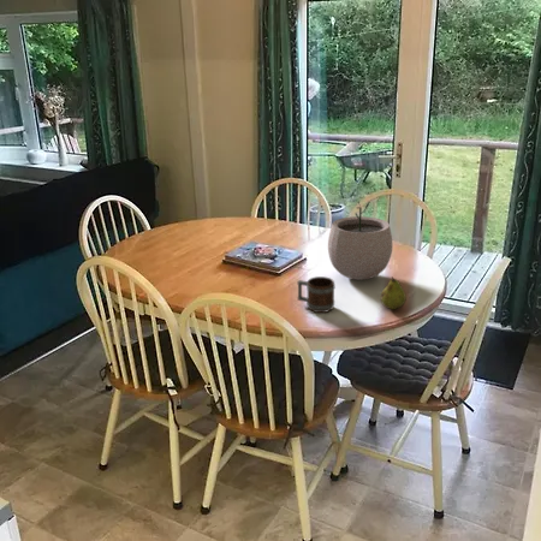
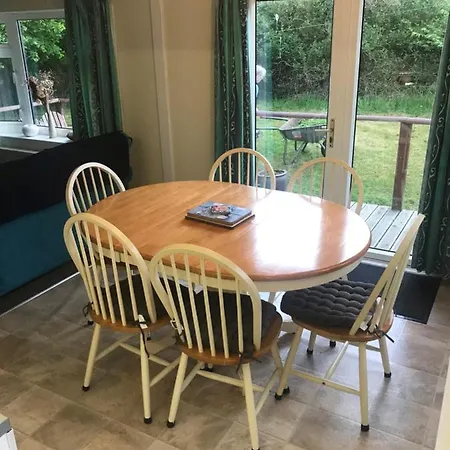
- fruit (393, 291)
- mug (315, 293)
- plant pot (359, 238)
